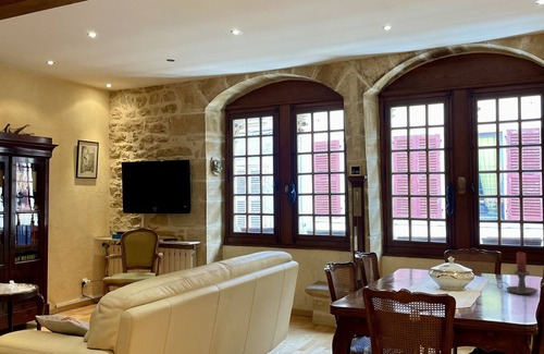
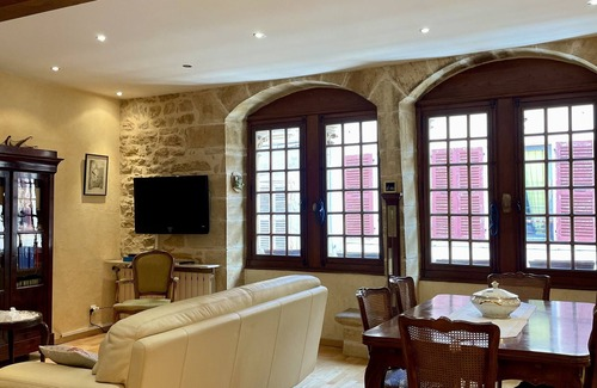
- candle holder (517, 271)
